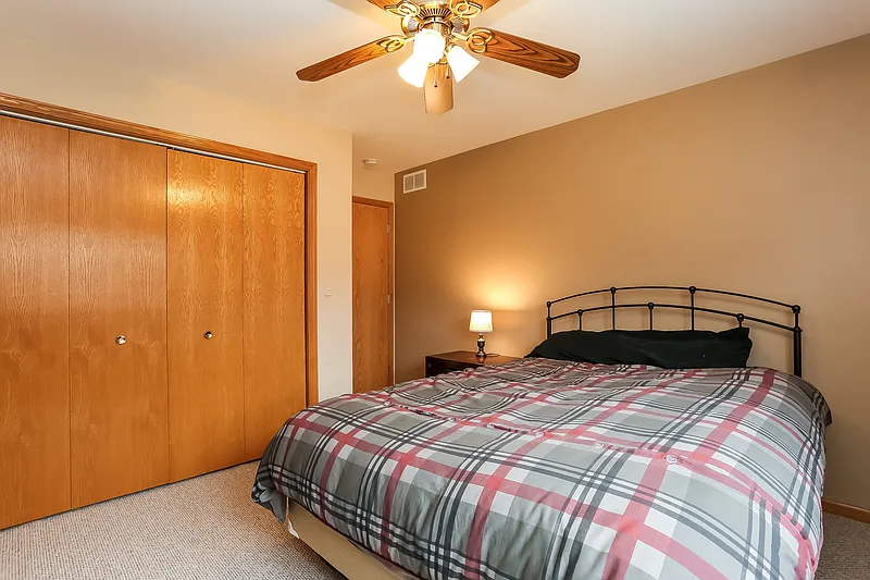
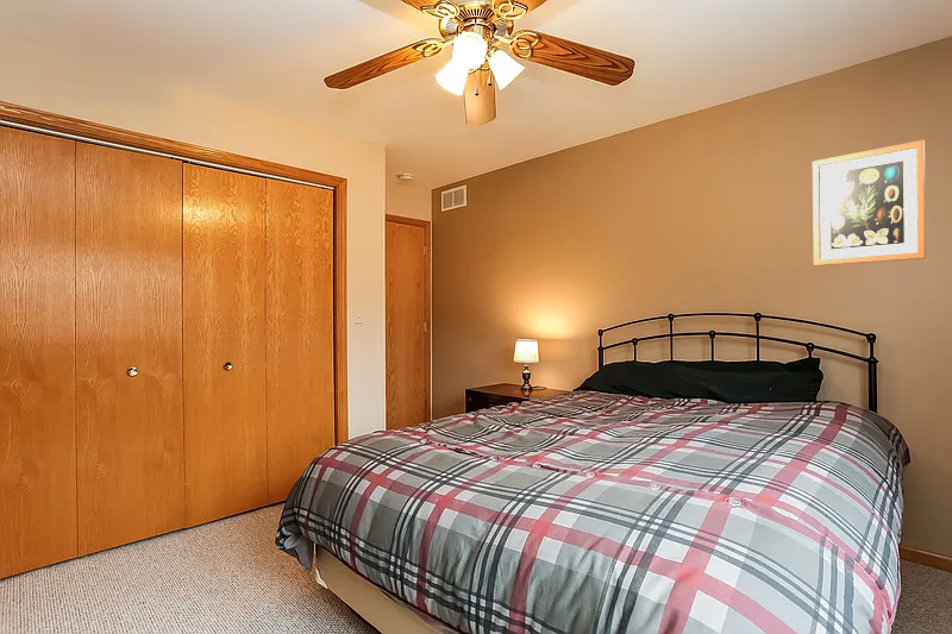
+ wall art (865, 206)
